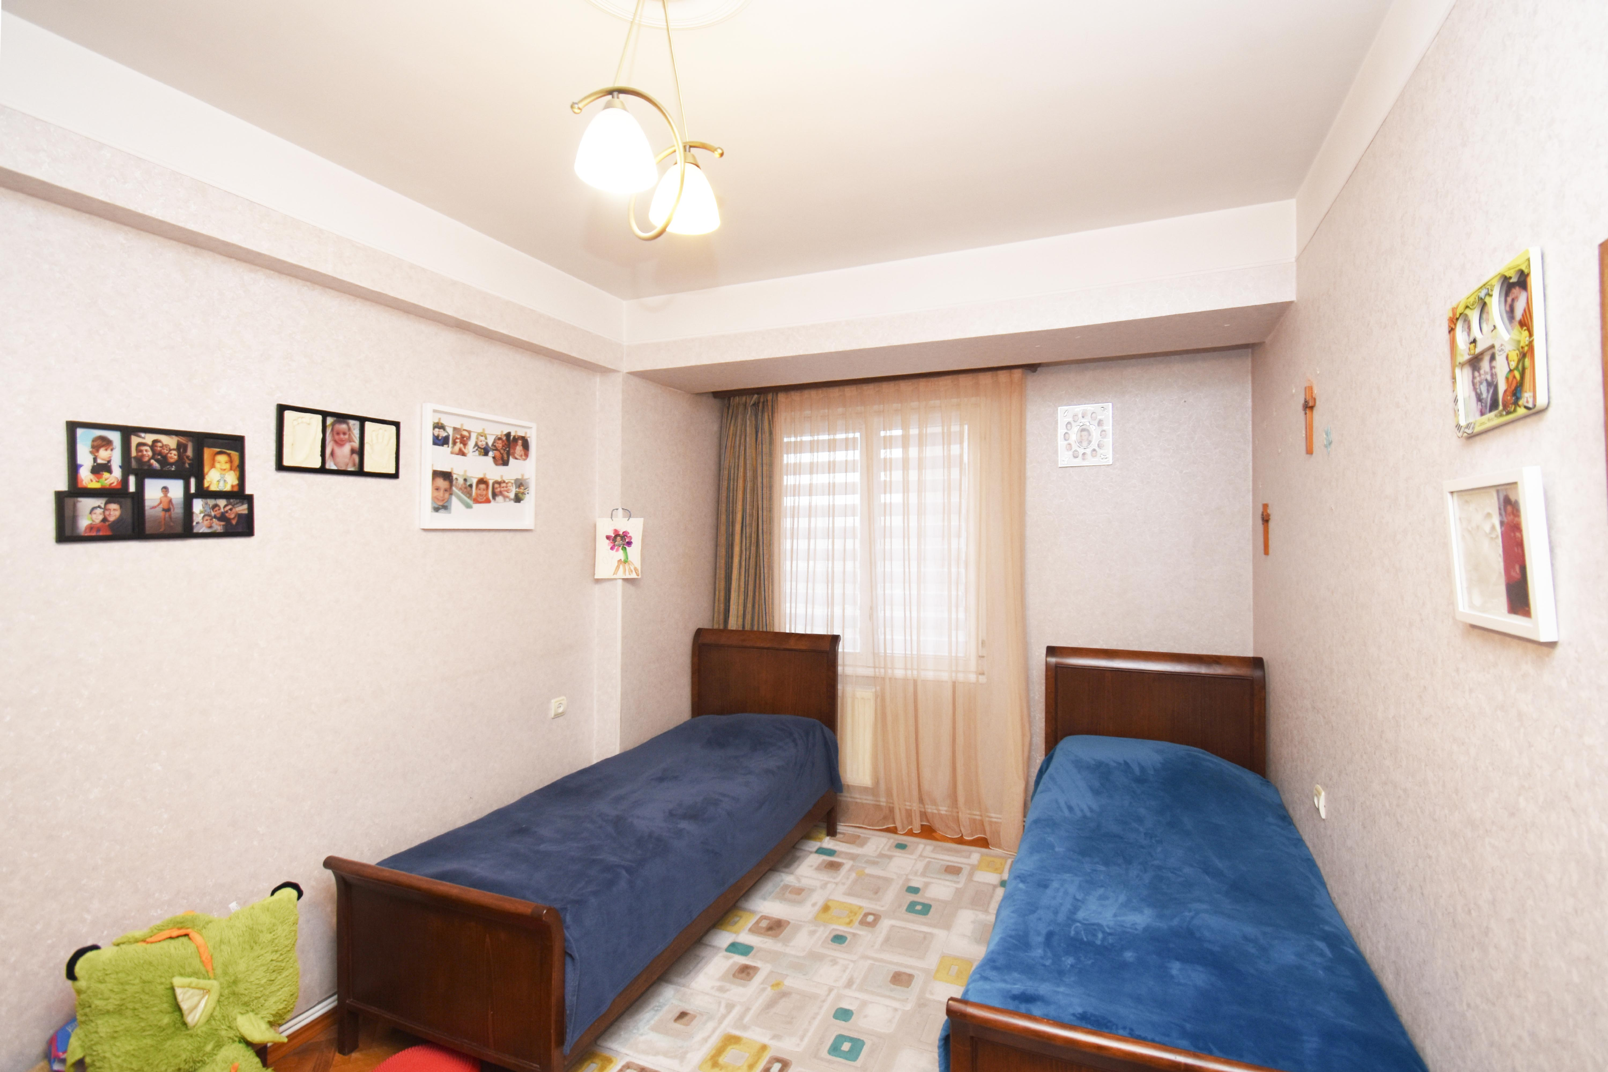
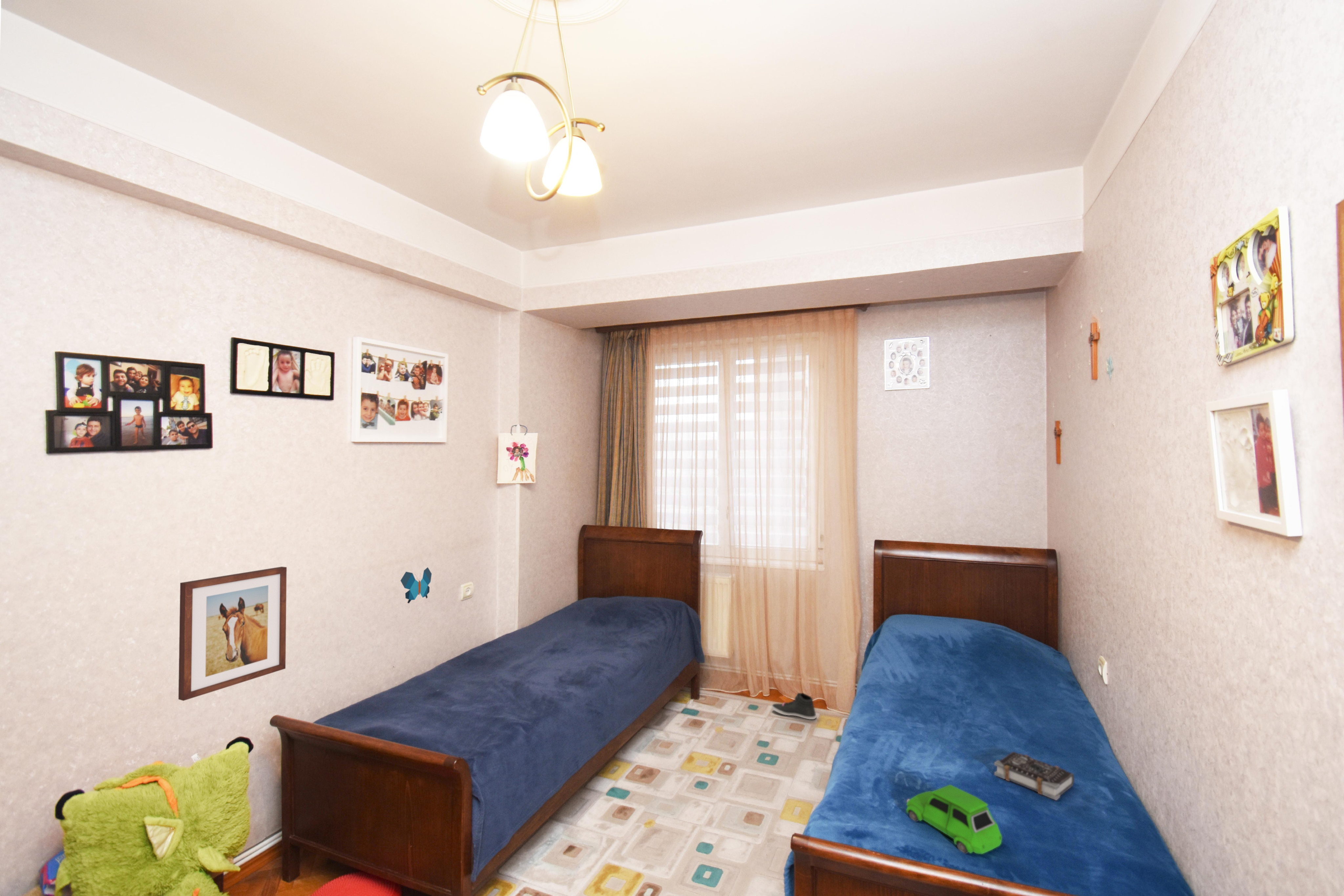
+ book (1034, 772)
+ toy car (953, 811)
+ decorative butterfly (418, 585)
+ wall art (236, 628)
+ sneaker (793, 703)
